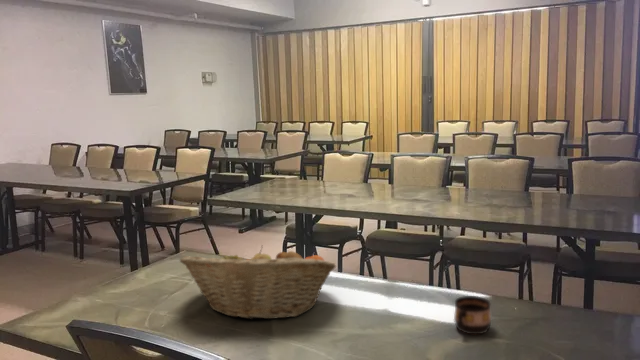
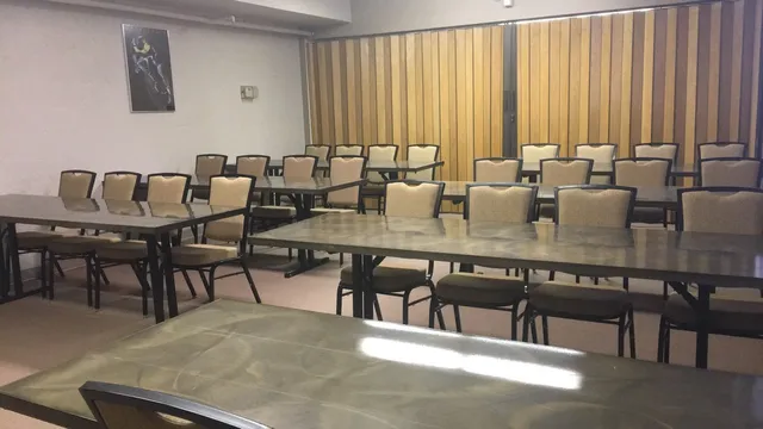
- cup (470, 315)
- fruit basket (258, 274)
